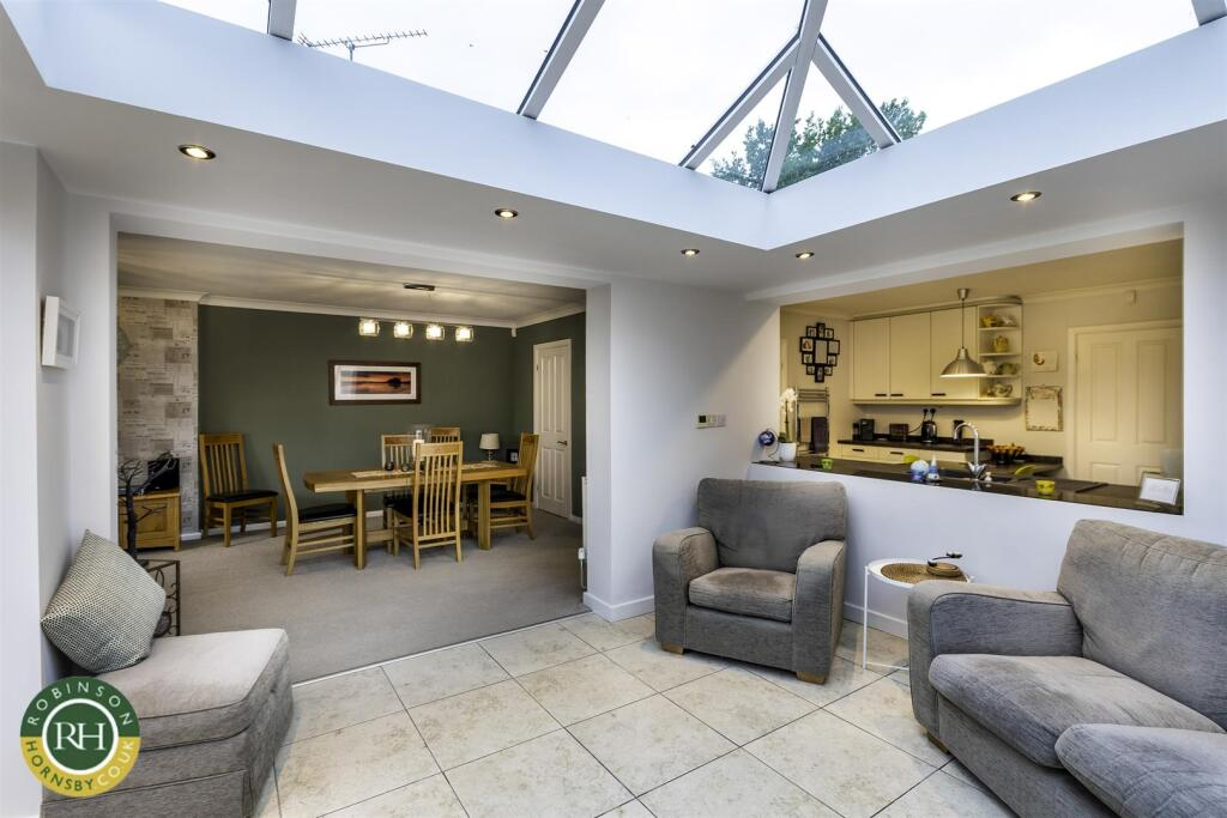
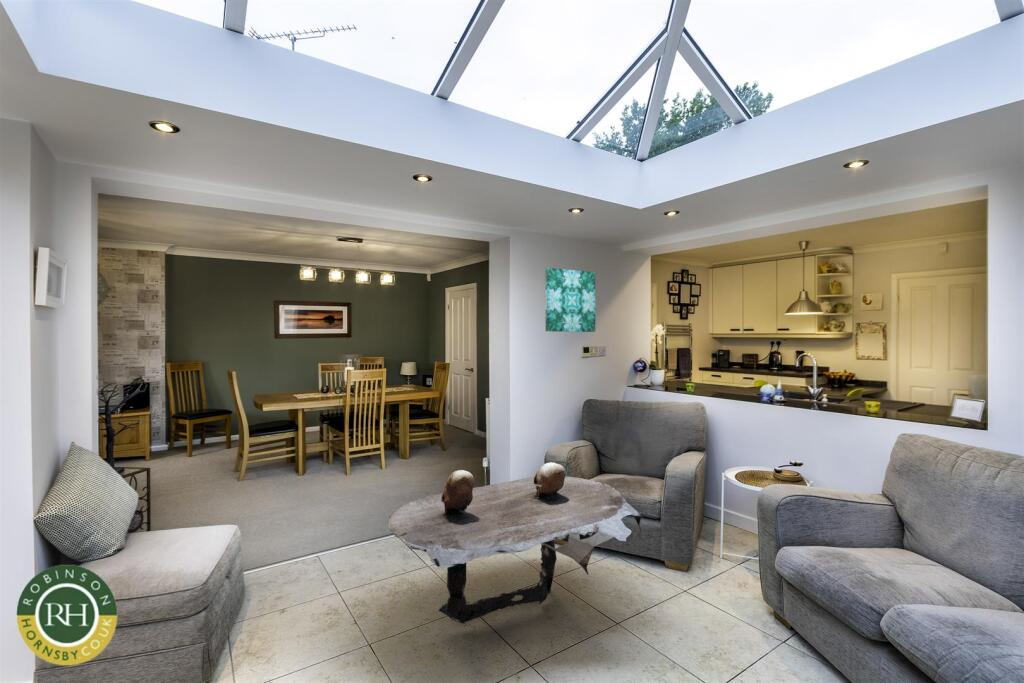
+ wall art (571, 300)
+ coffee table (518, 545)
